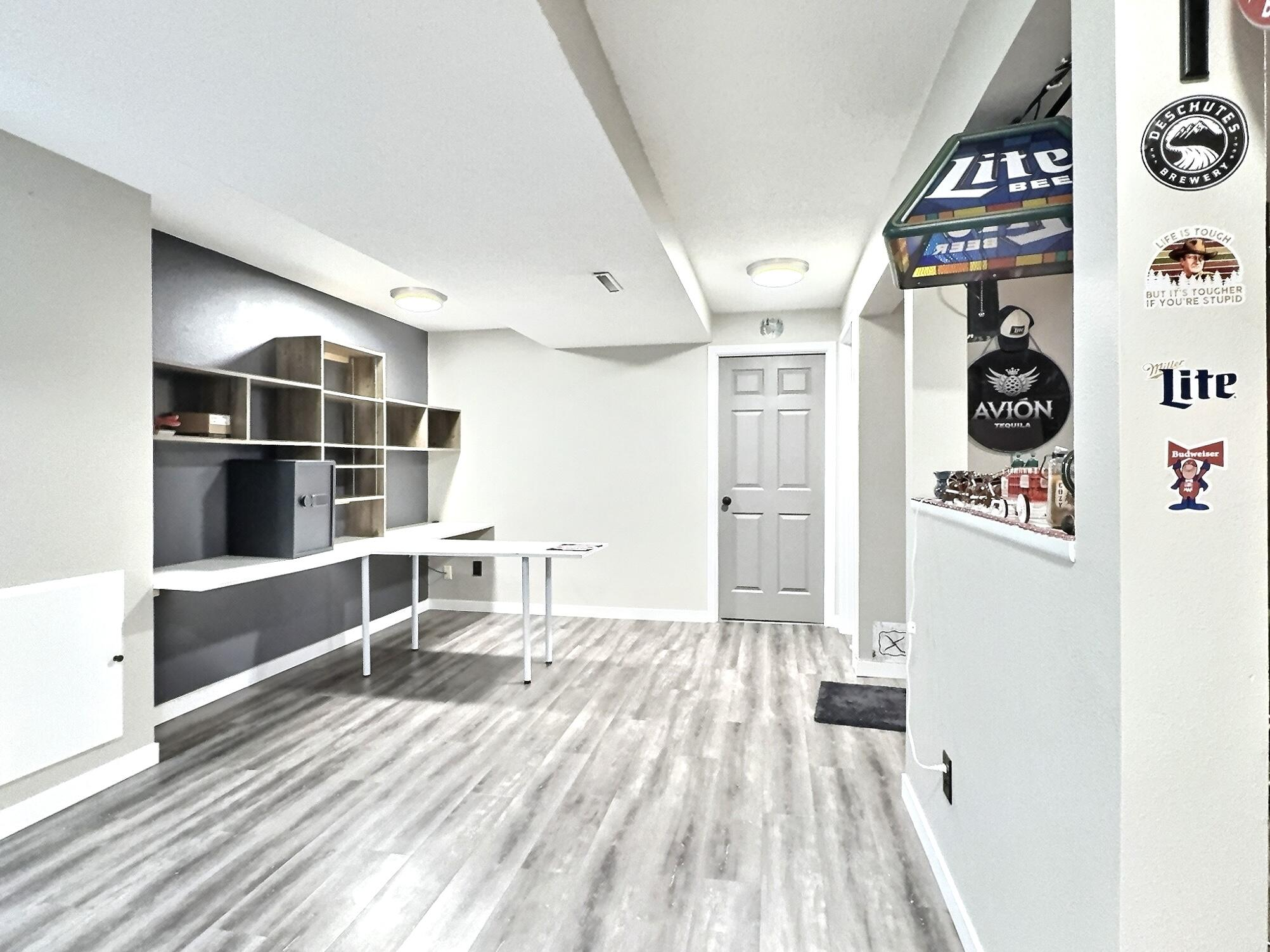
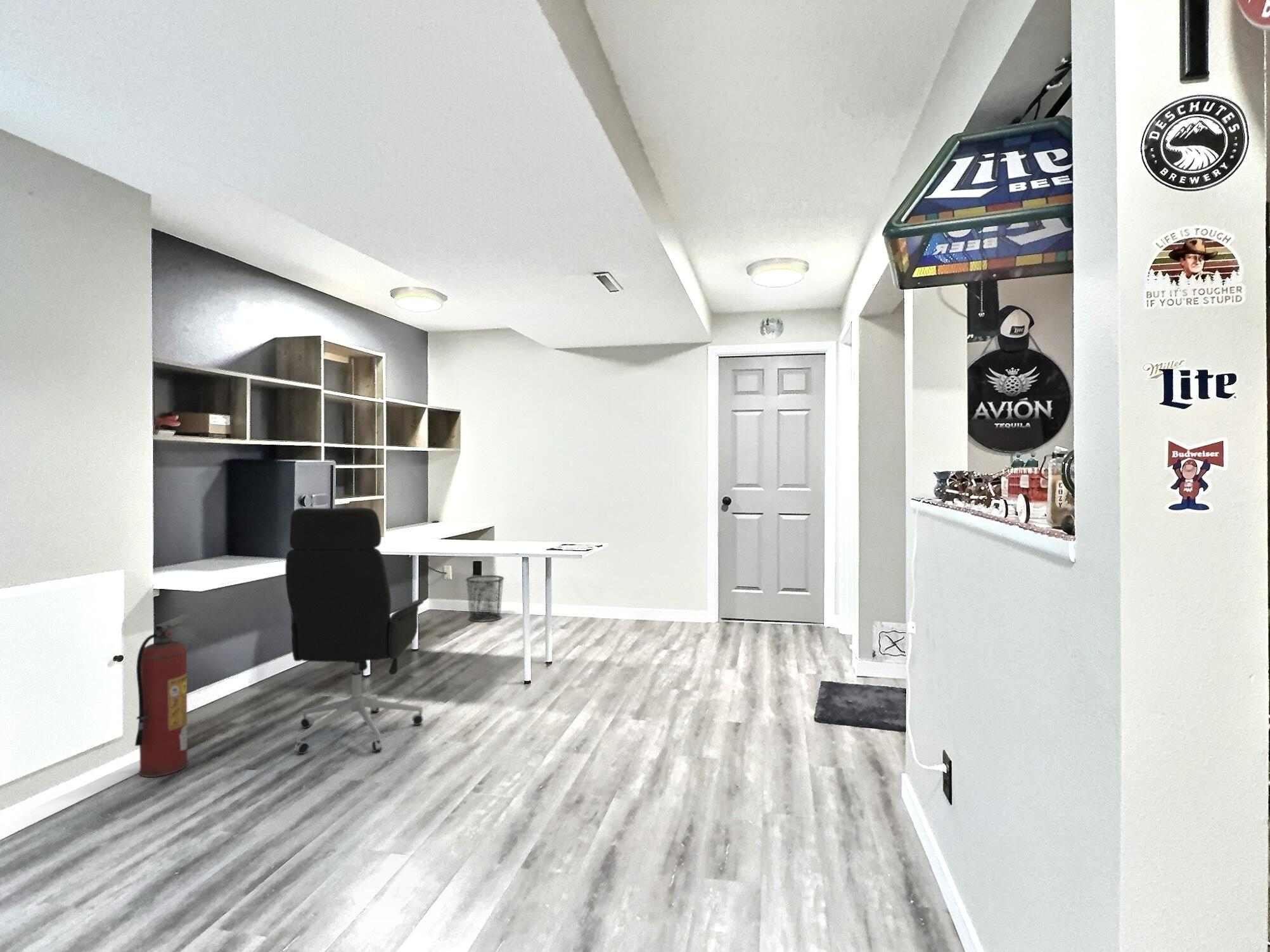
+ fire extinguisher (162, 694)
+ office chair (354, 619)
+ waste bin (485, 598)
